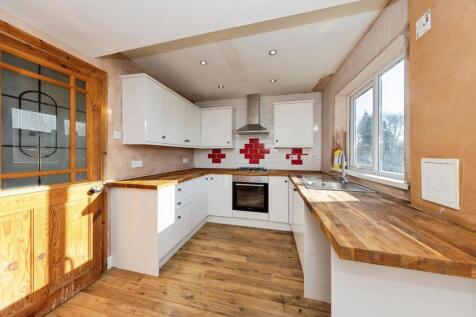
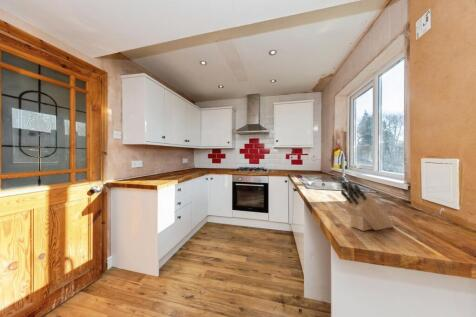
+ knife block (365, 204)
